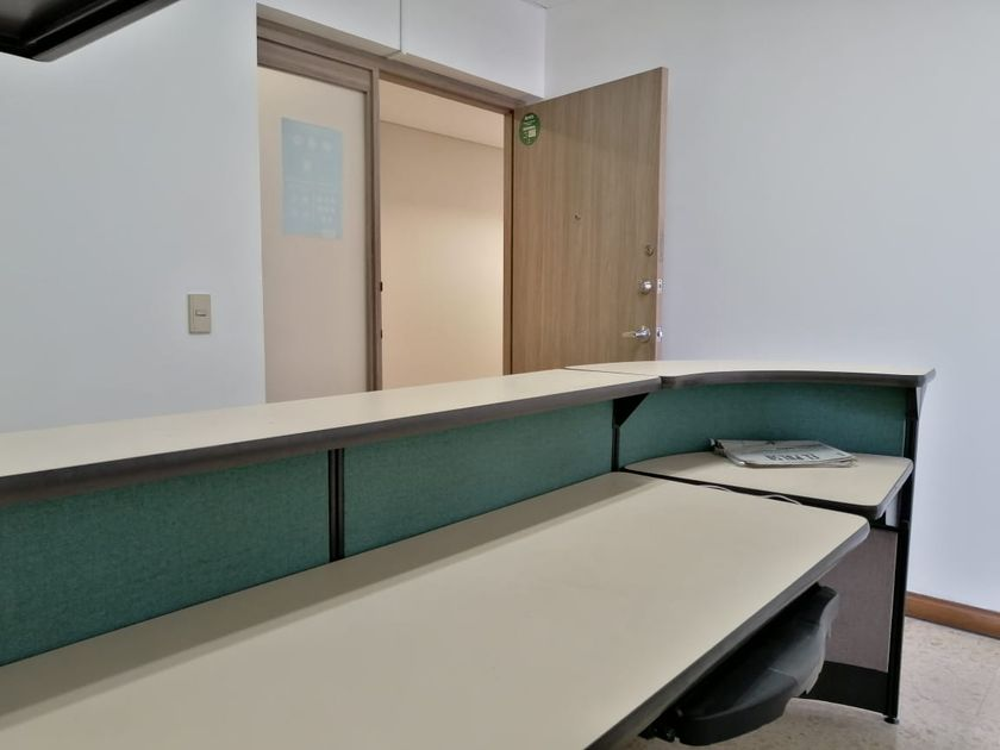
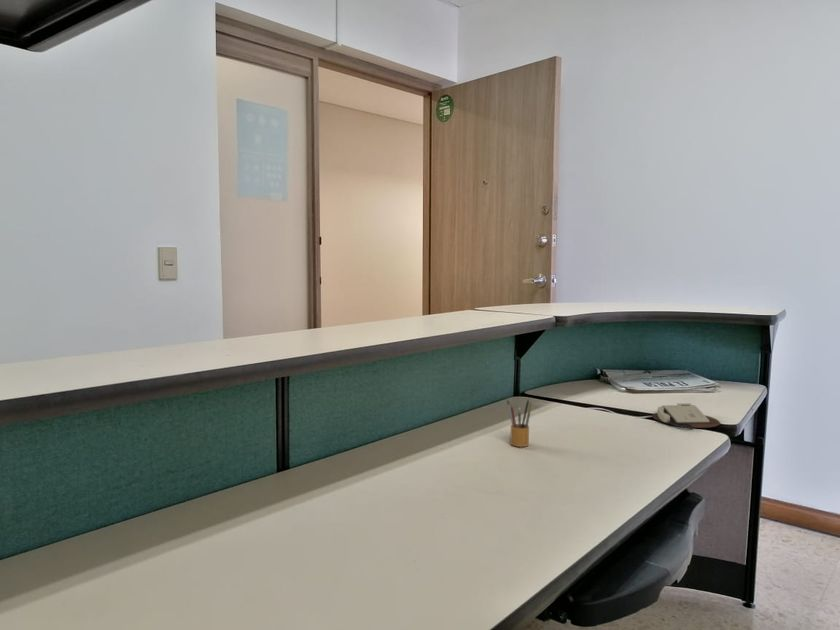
+ pencil box (520, 421)
+ telephone (685, 413)
